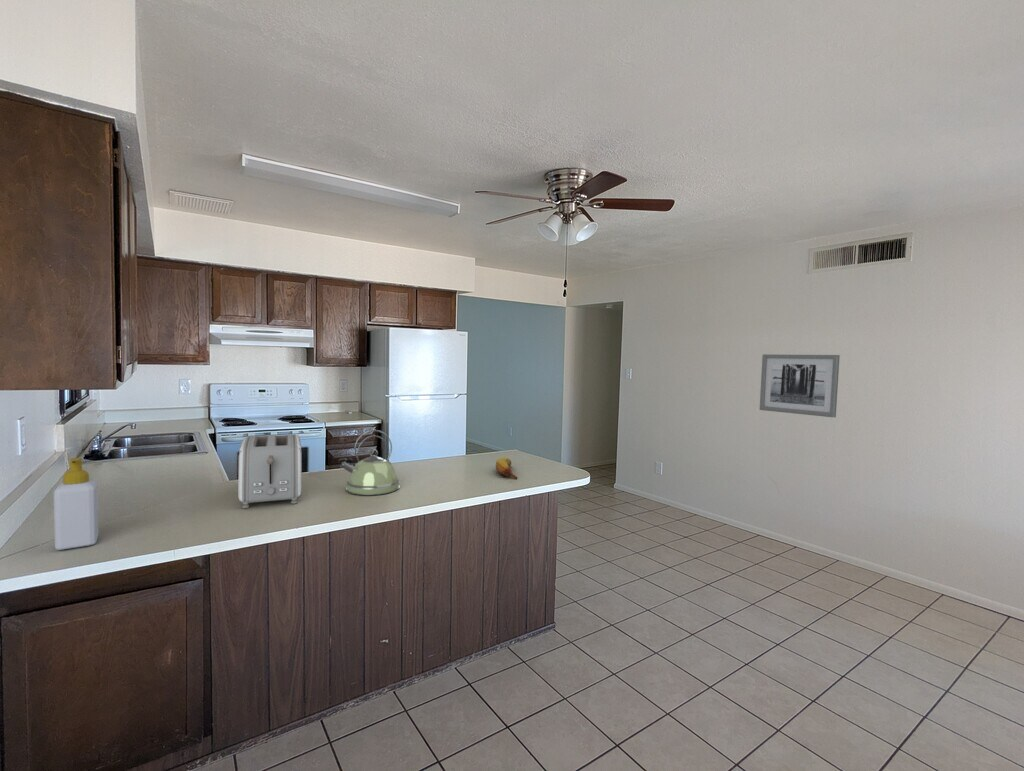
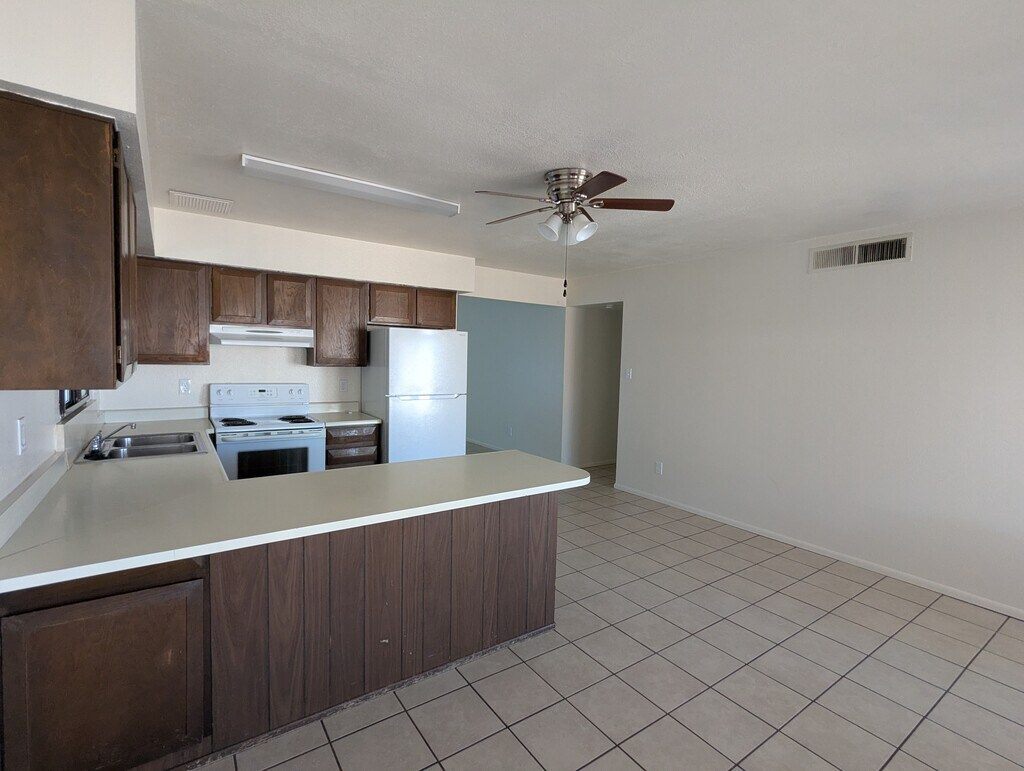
- fruit (510, 465)
- toaster (271, 465)
- soap bottle (76, 501)
- kettle (369, 459)
- wall art (797, 384)
